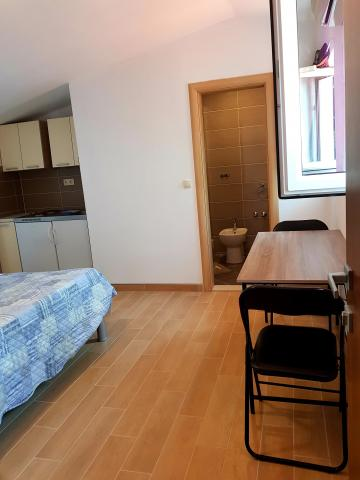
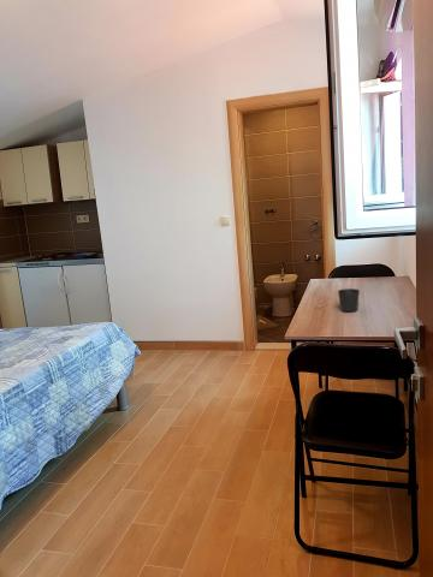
+ cup (349, 299)
